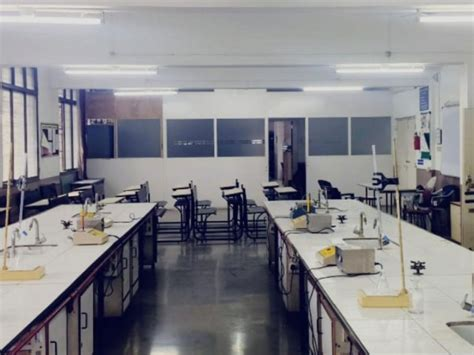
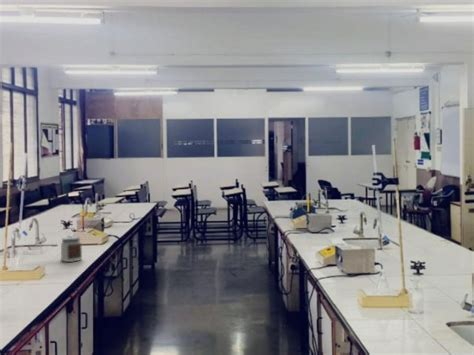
+ jar (71, 248)
